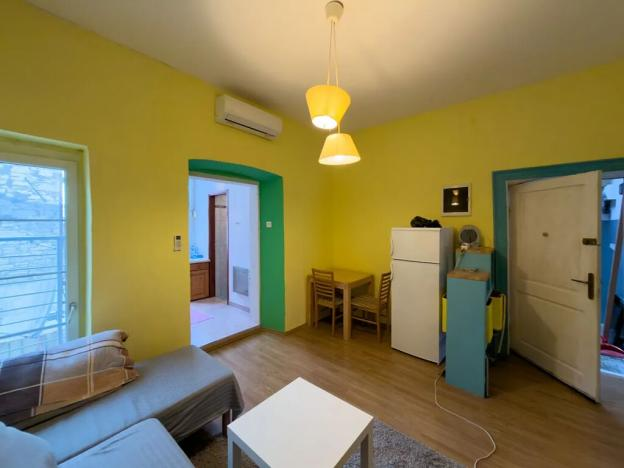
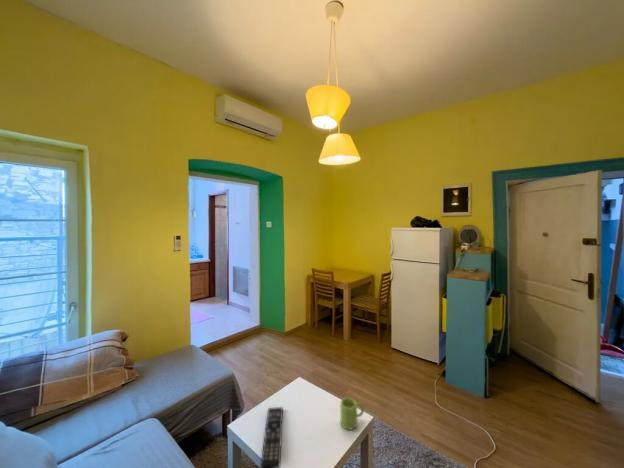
+ remote control (273, 432)
+ mug (352, 412)
